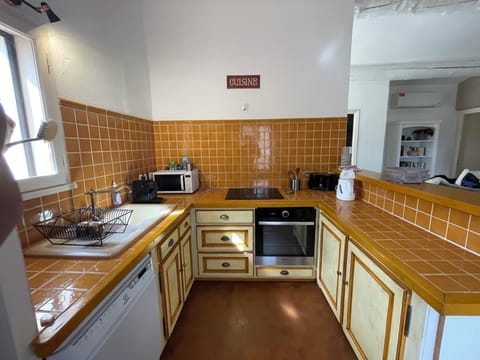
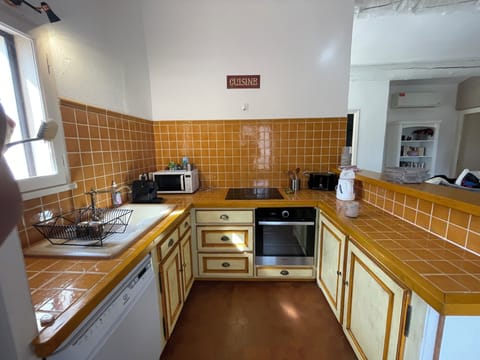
+ mug (354, 207)
